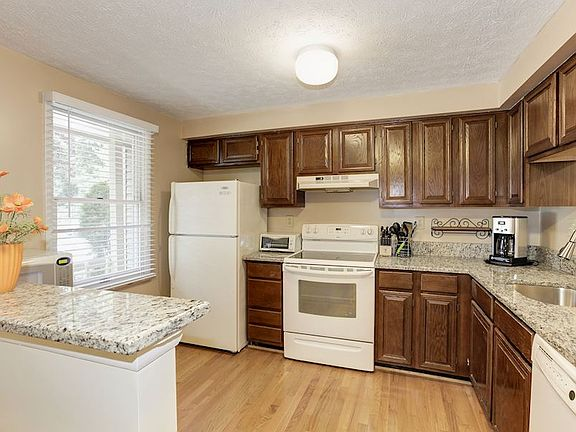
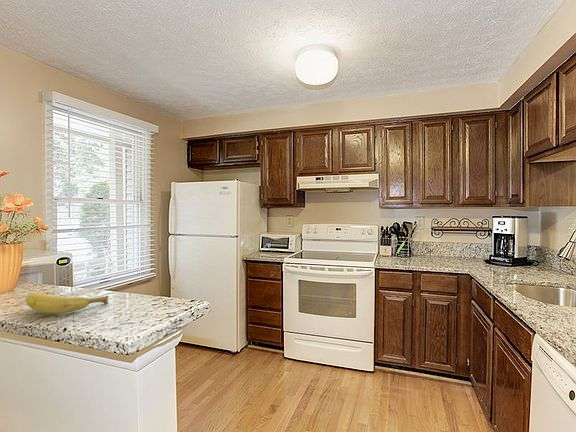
+ fruit (68, 299)
